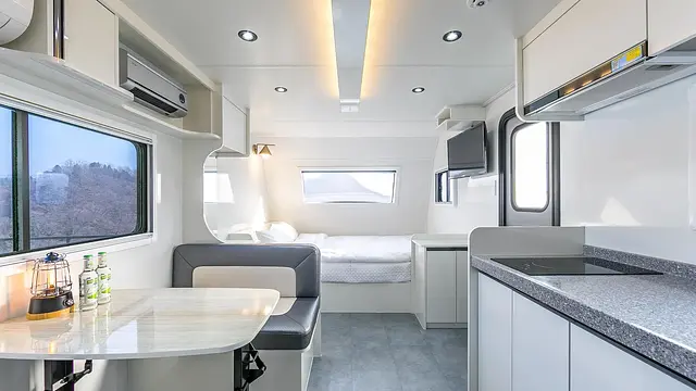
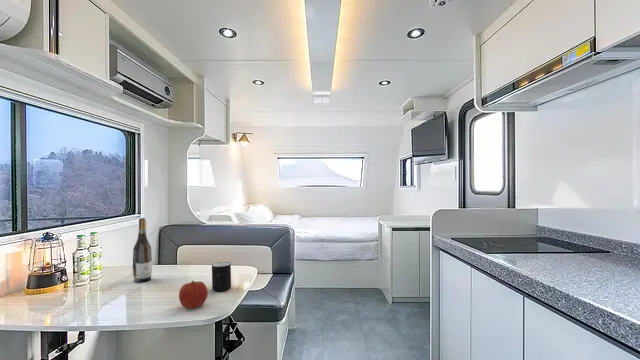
+ mug (220, 277)
+ apple (193, 292)
+ wine bottle (142, 249)
